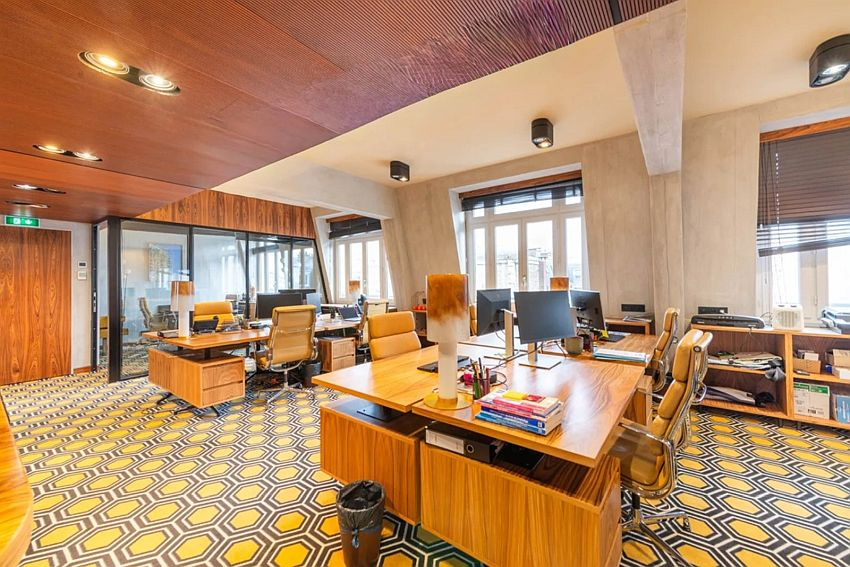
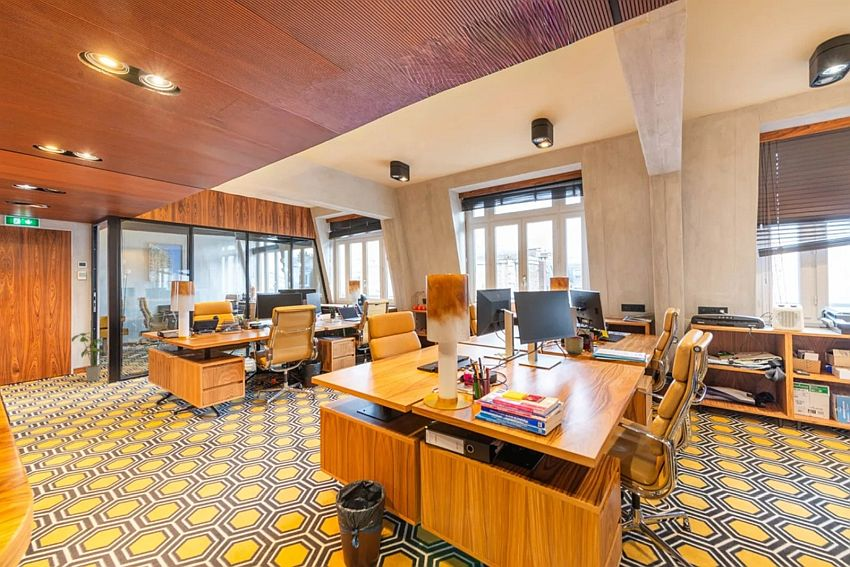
+ house plant (89, 357)
